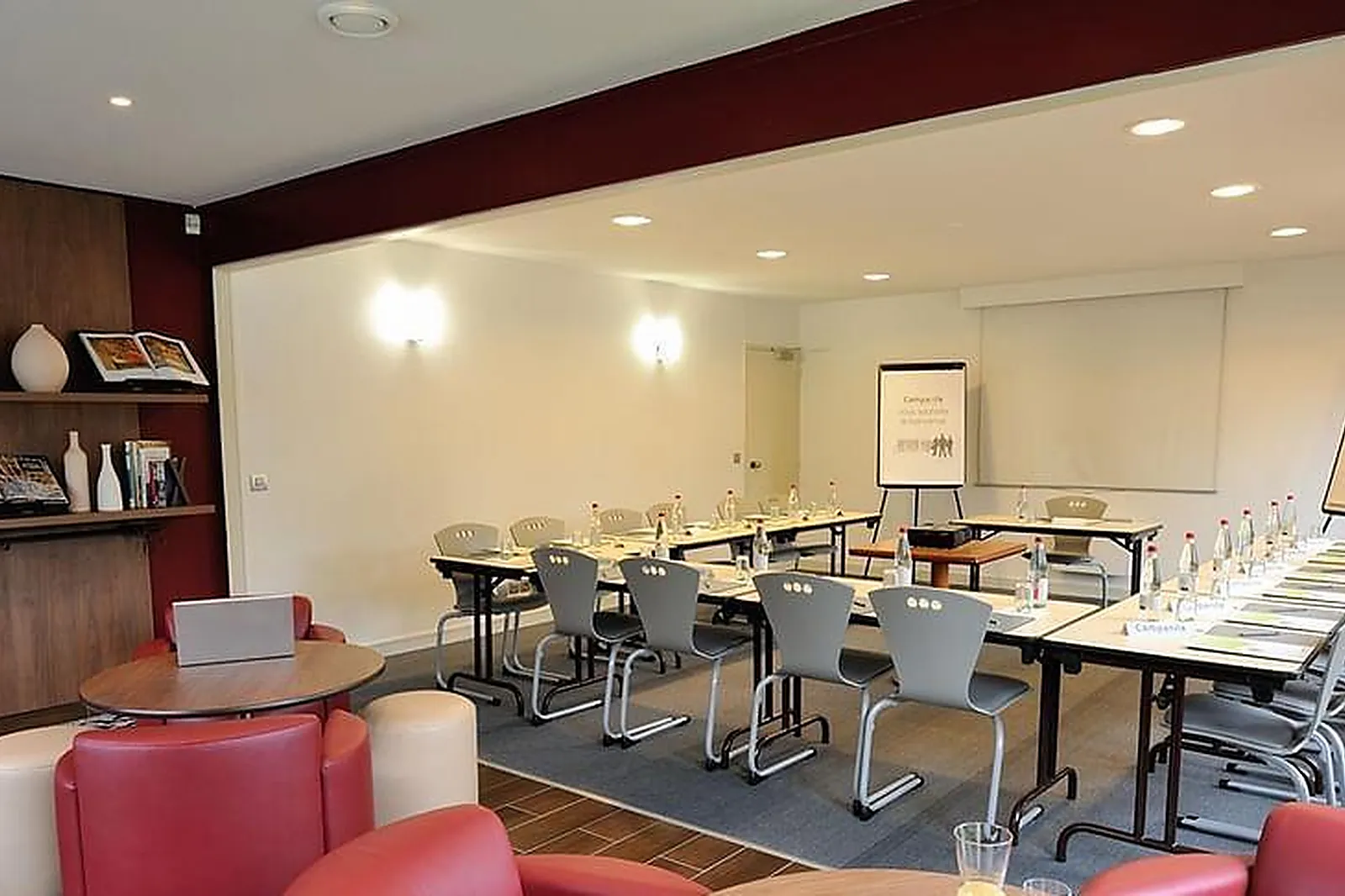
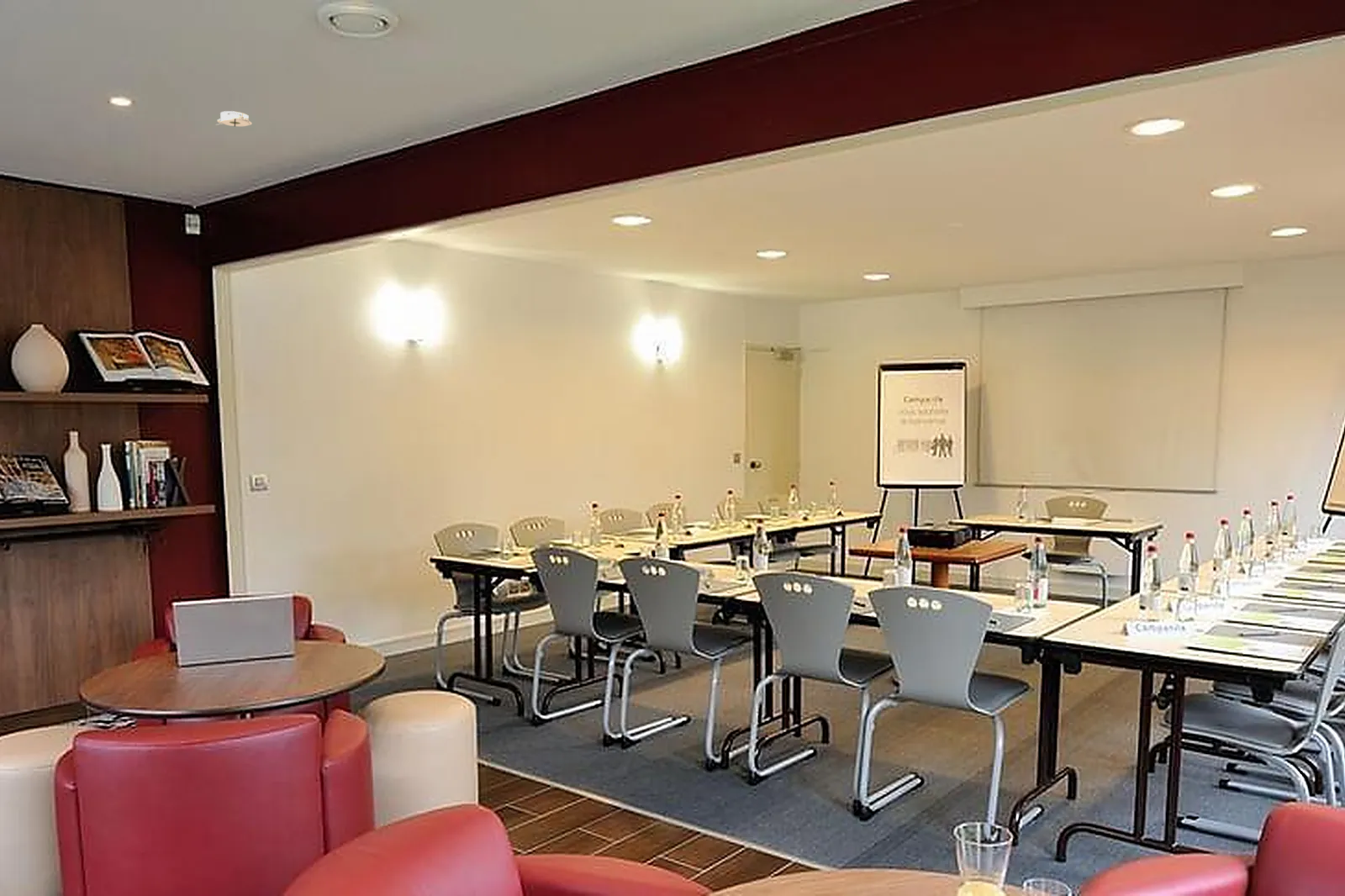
+ smoke detector (233, 119)
